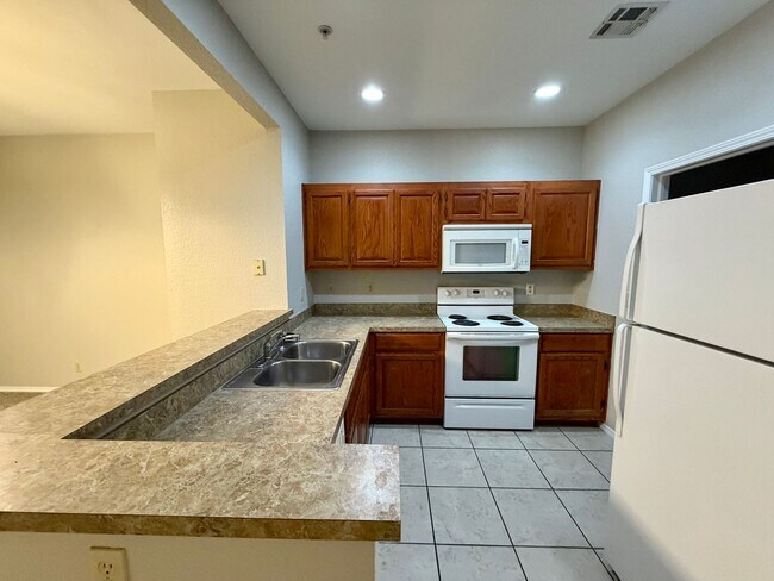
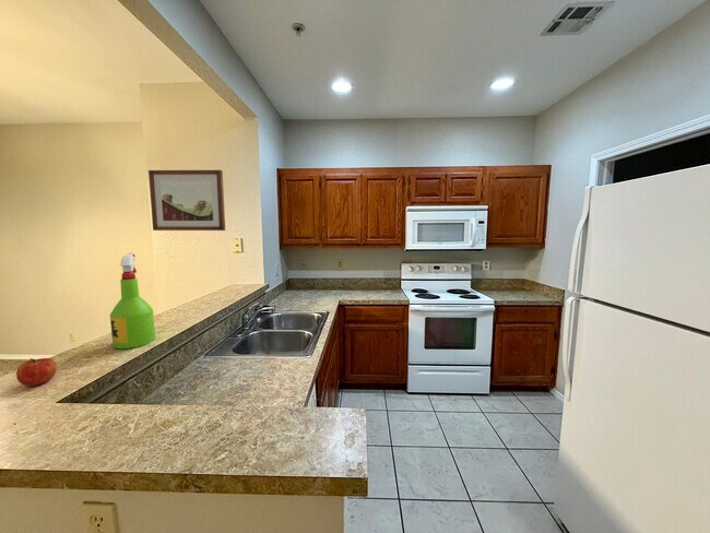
+ fruit (36, 369)
+ wall art (187, 200)
+ spray bottle (132, 297)
